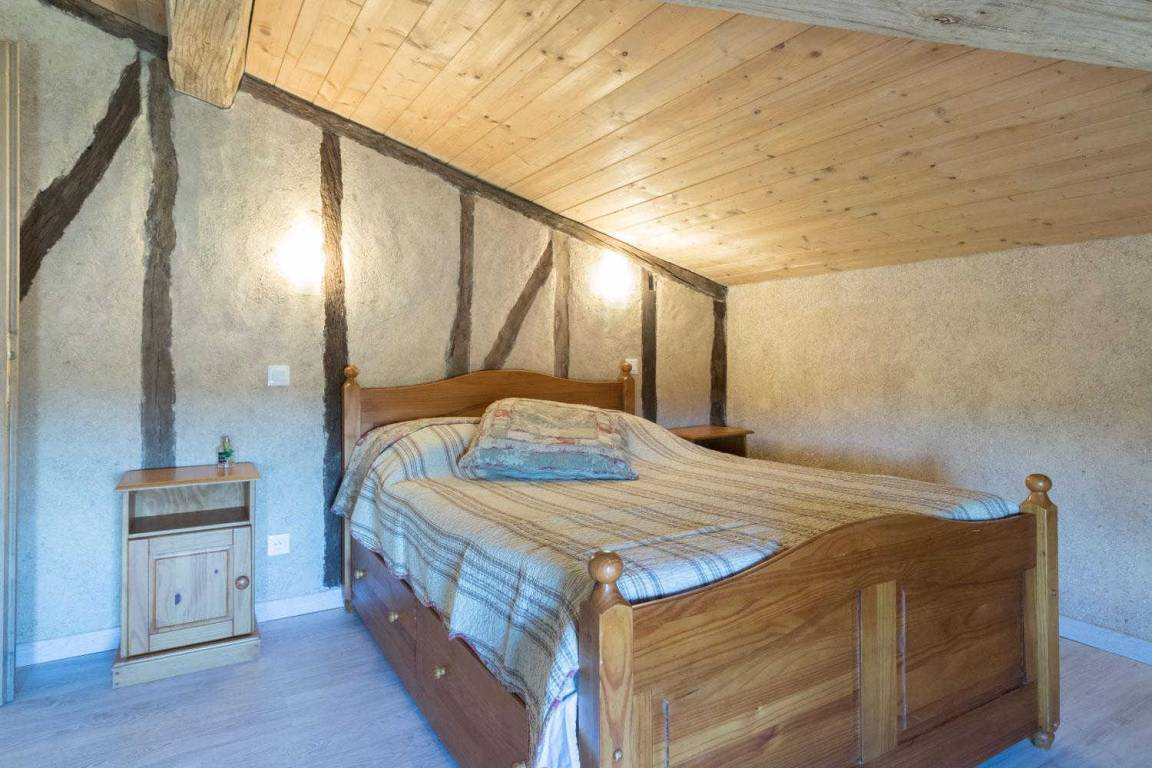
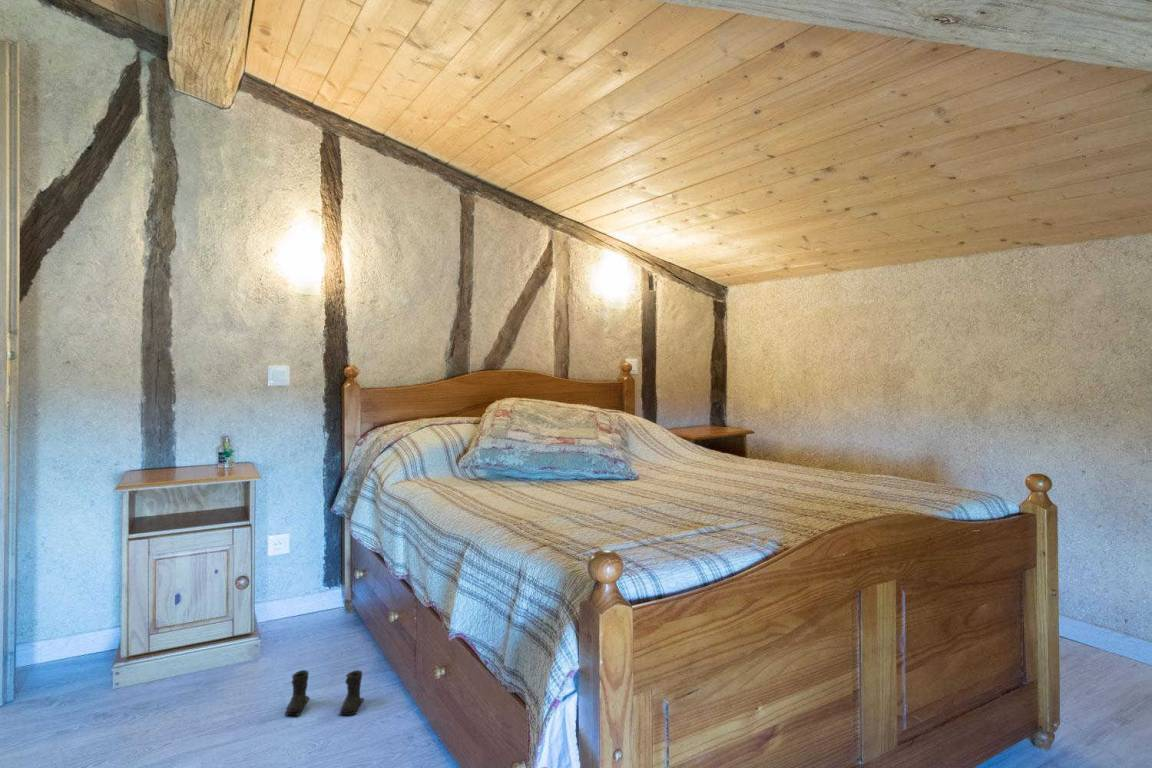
+ boots (308, 697)
